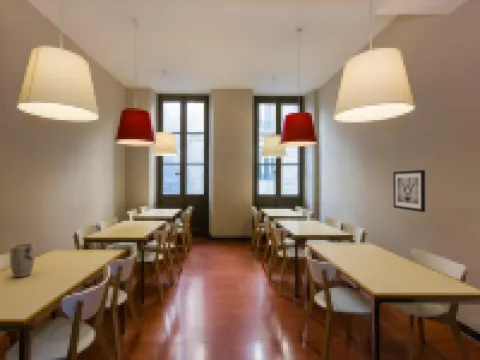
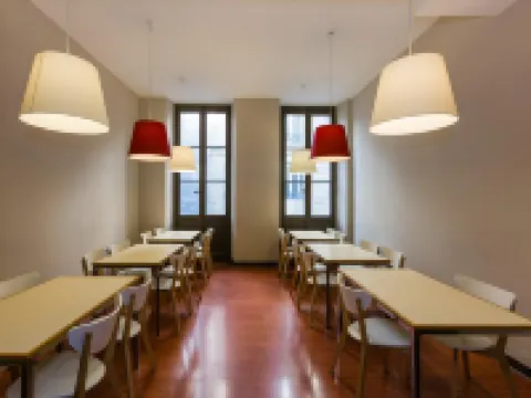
- plant pot (22, 260)
- wall art (408, 190)
